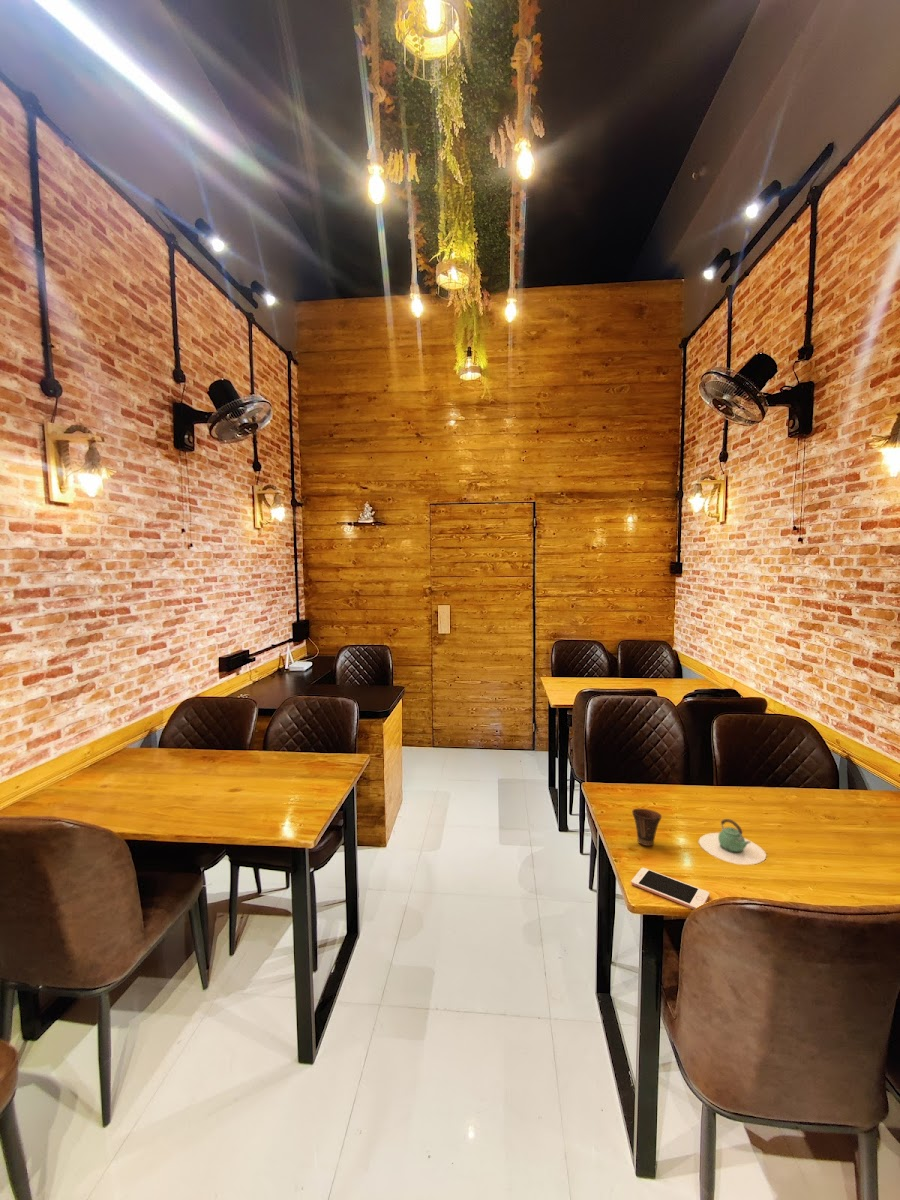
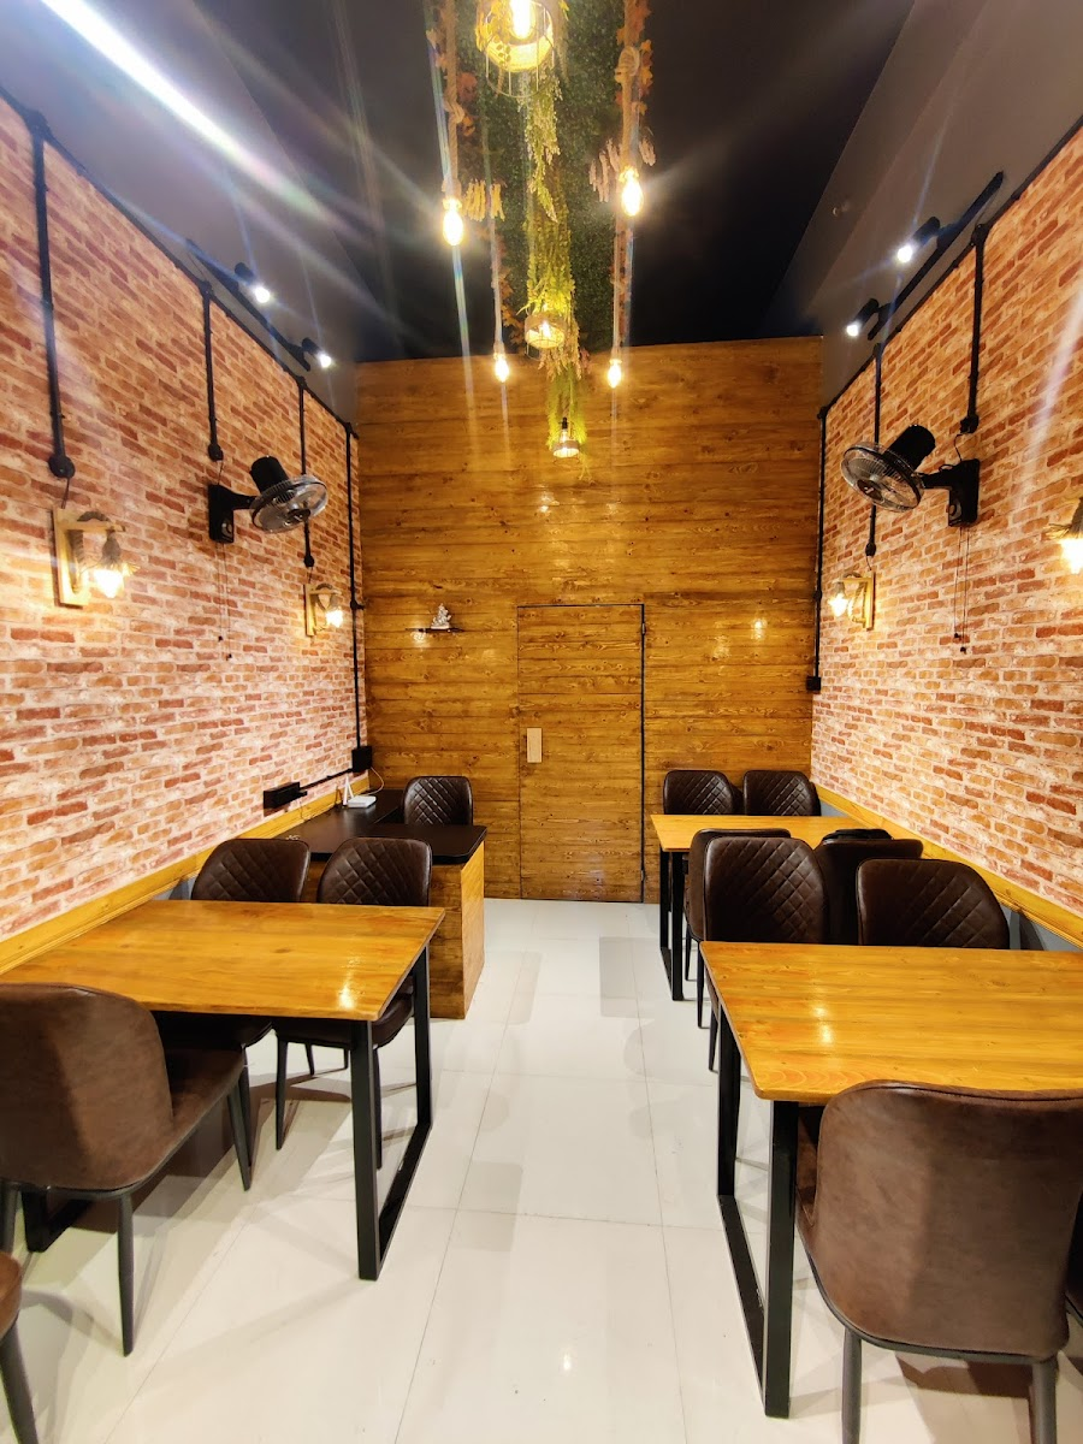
- cup (646, 826)
- teapot (731, 834)
- cell phone (669, 888)
